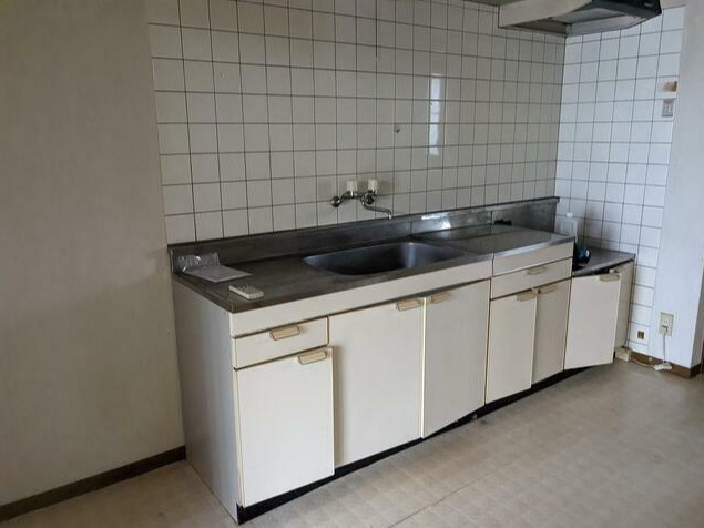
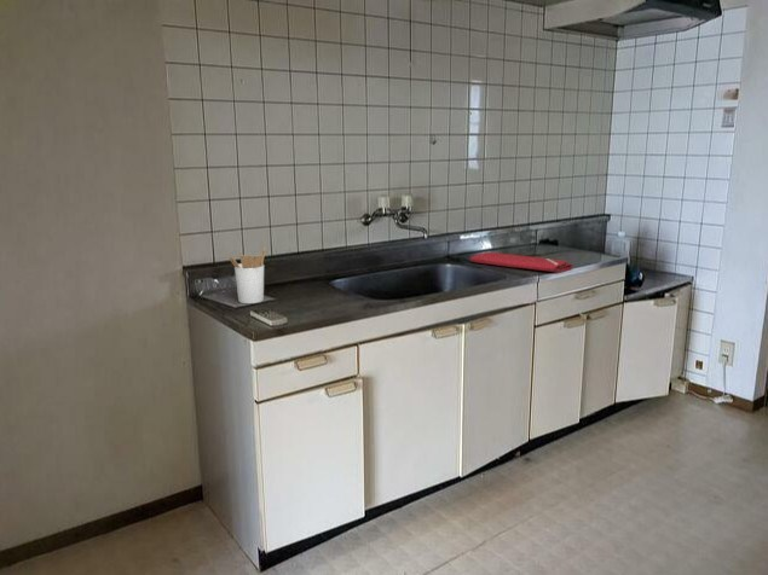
+ dish drying mat (519, 261)
+ utensil holder (250, 275)
